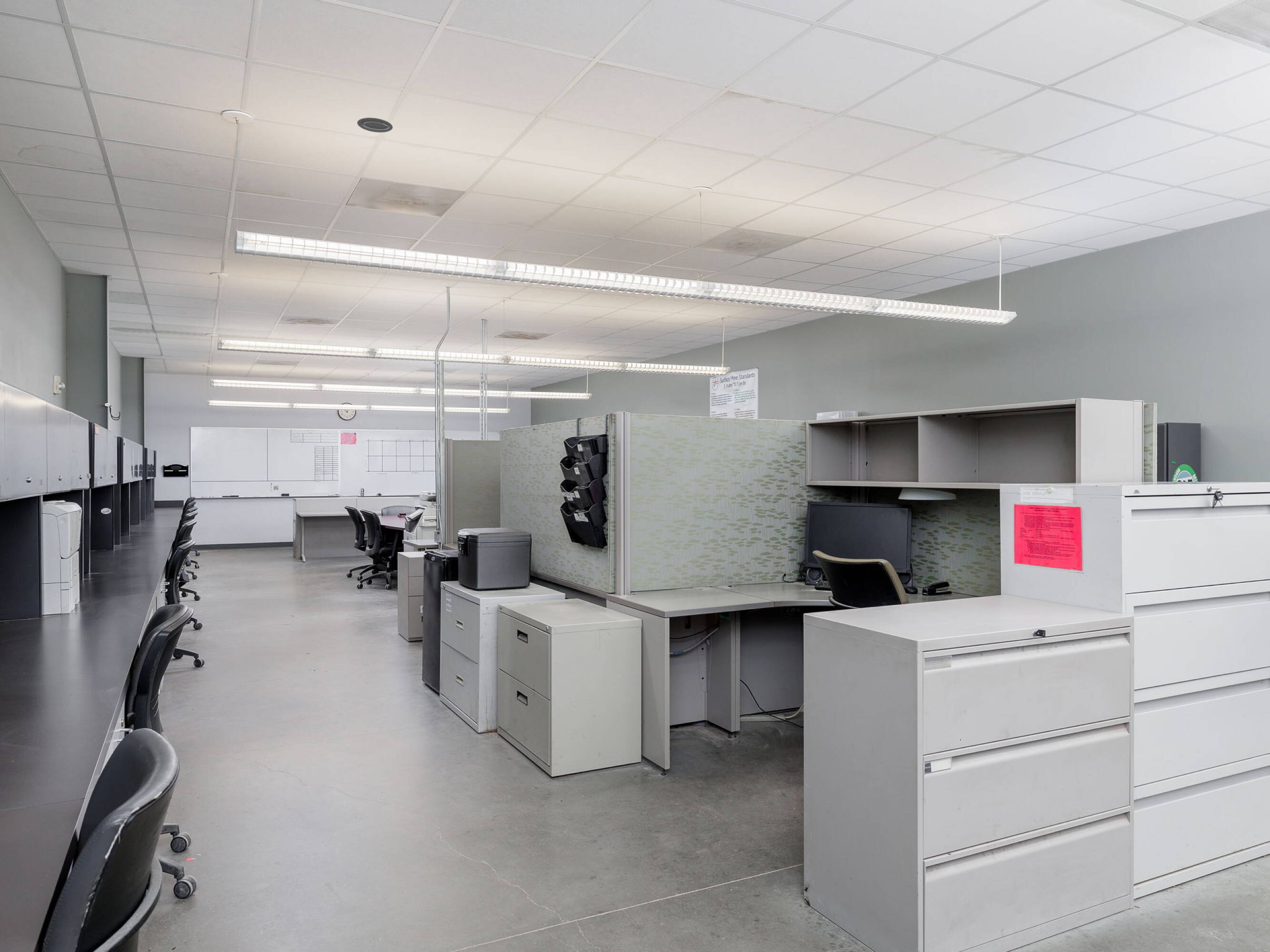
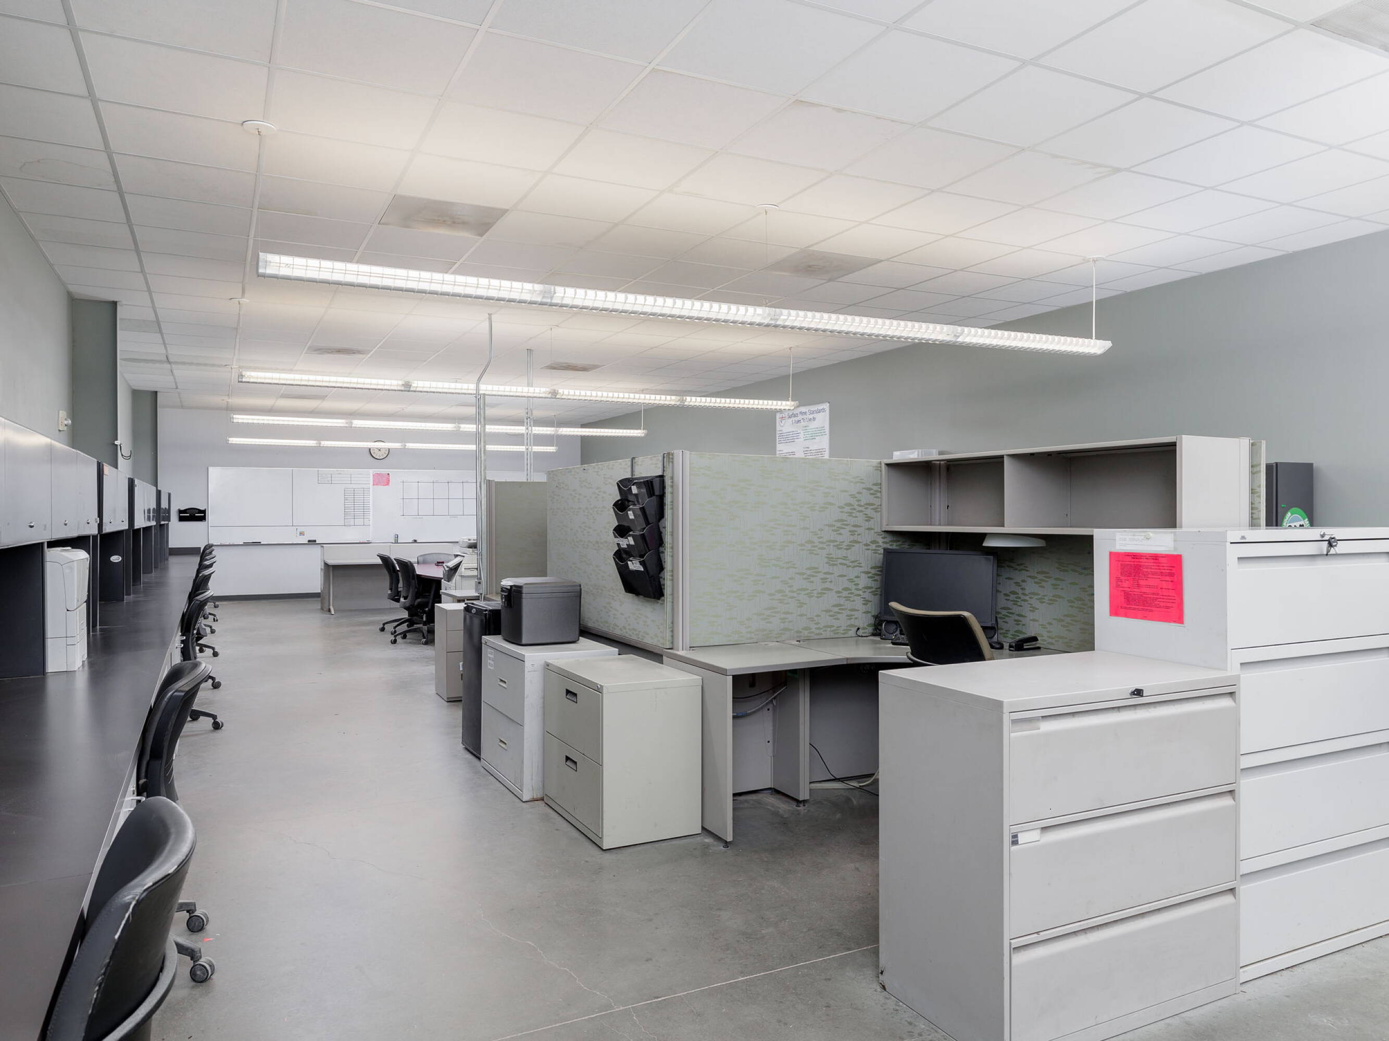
- recessed light (375, 123)
